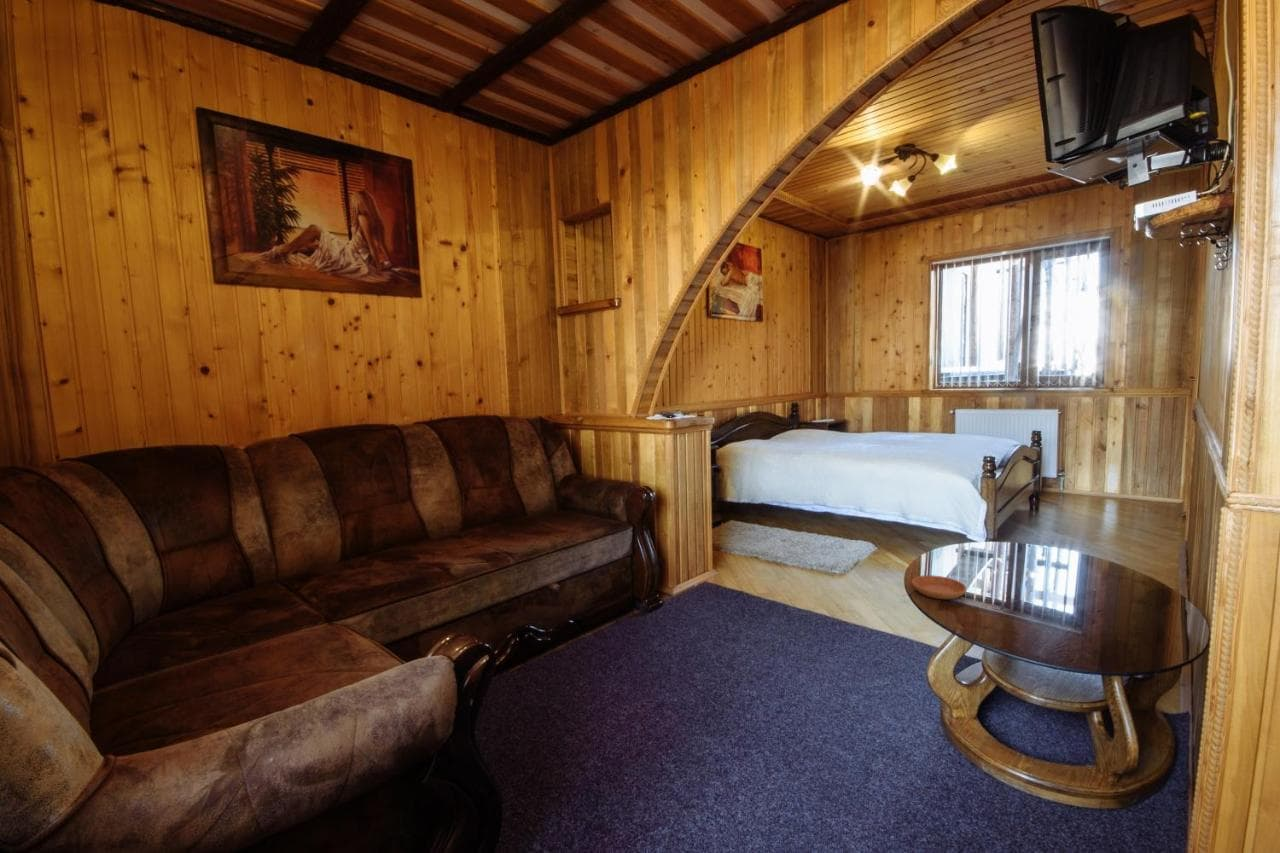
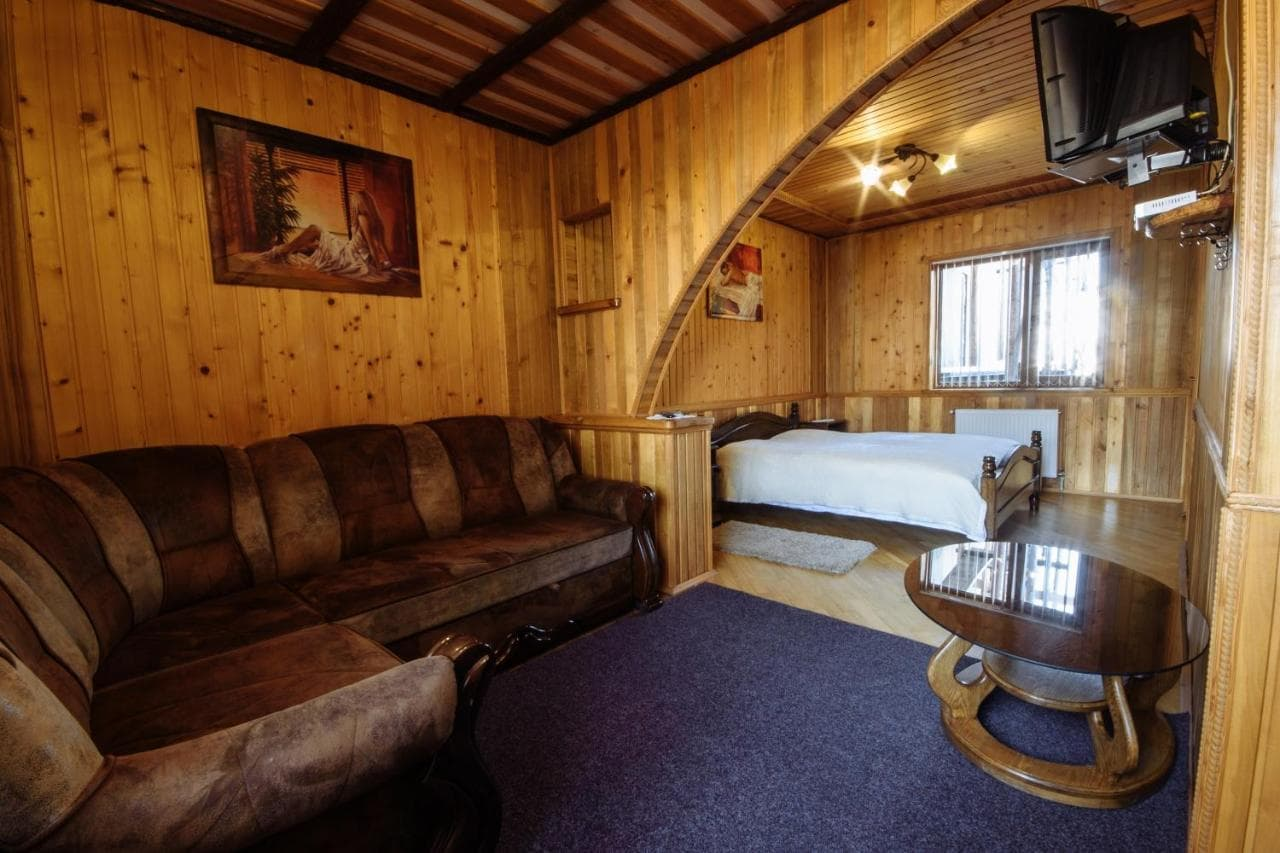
- saucer (938, 587)
